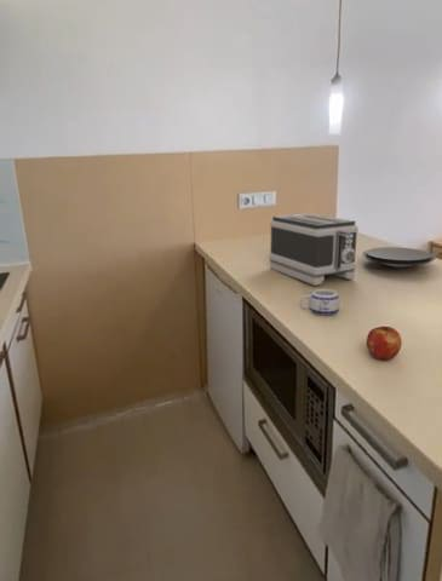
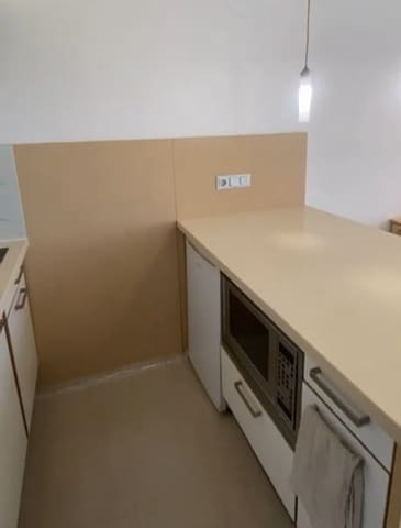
- apple (383, 340)
- mug (318, 301)
- plate (397, 259)
- toaster (314, 247)
